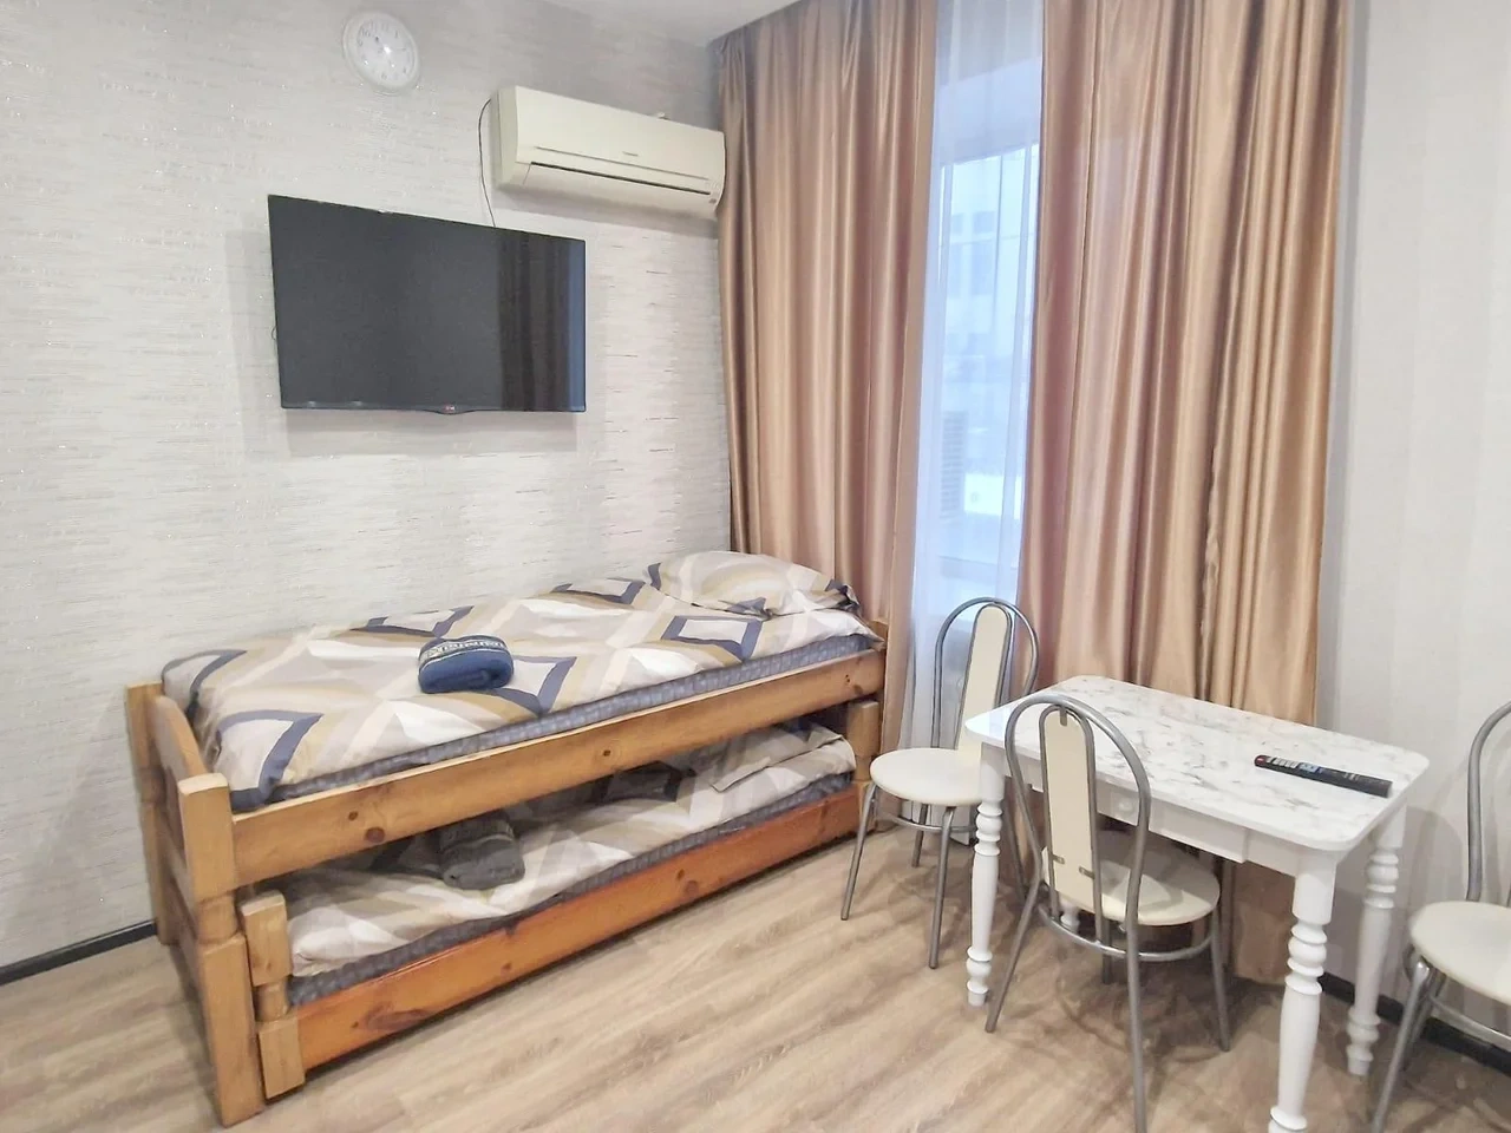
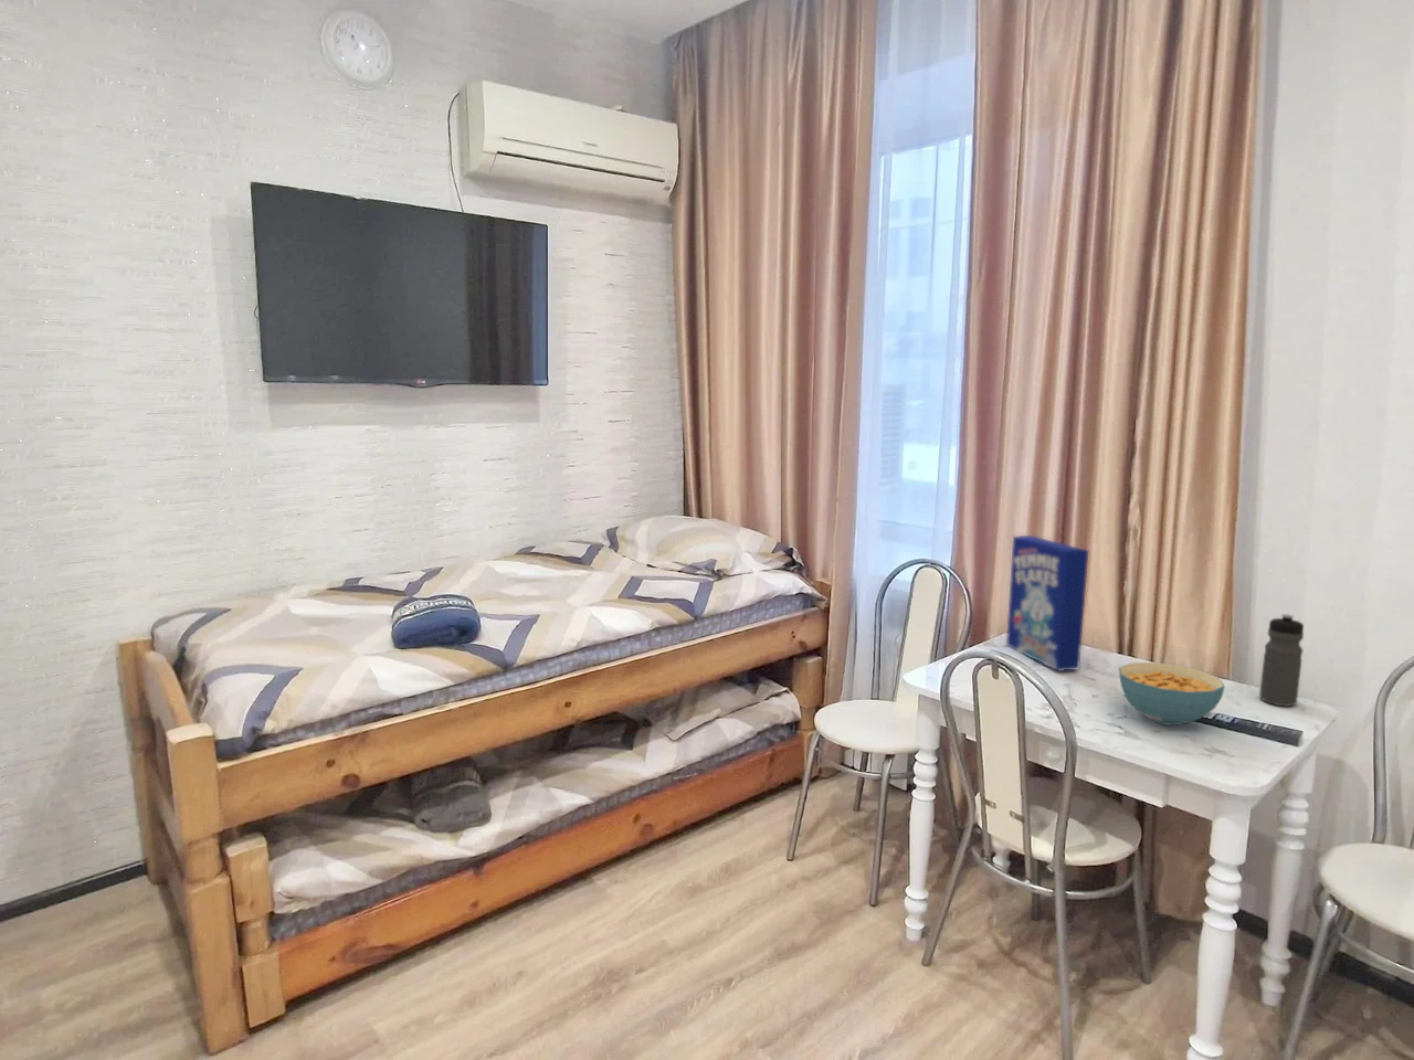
+ cereal box (1045, 599)
+ cereal bowl (1168, 698)
+ water bottle (1283, 658)
